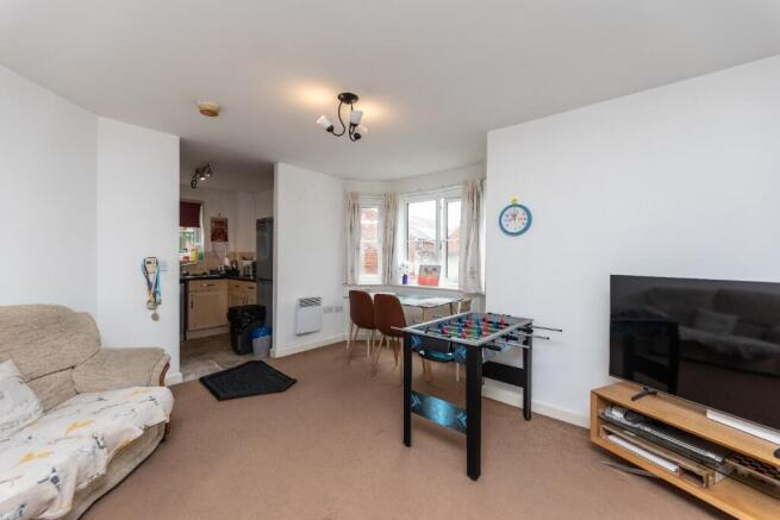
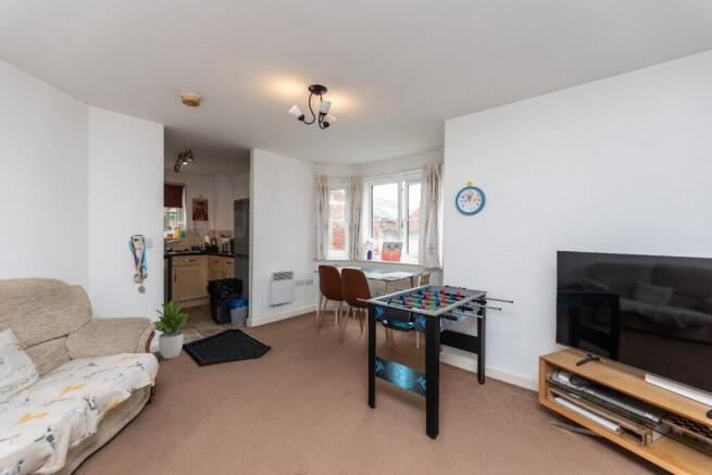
+ potted plant (170, 327)
